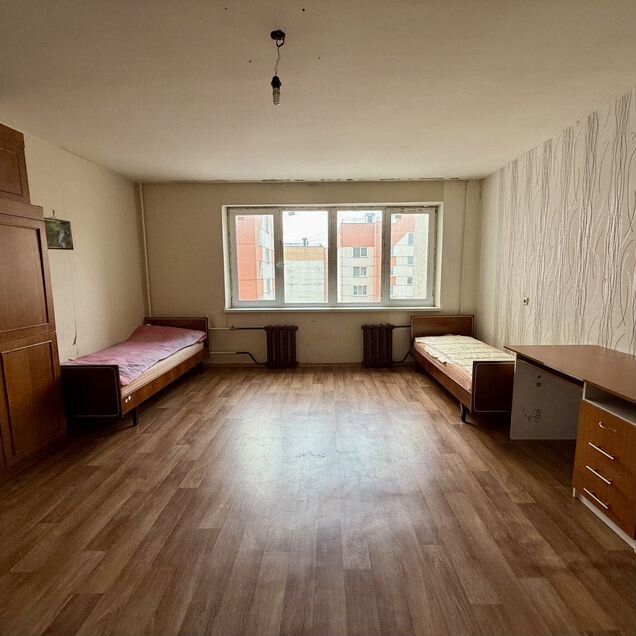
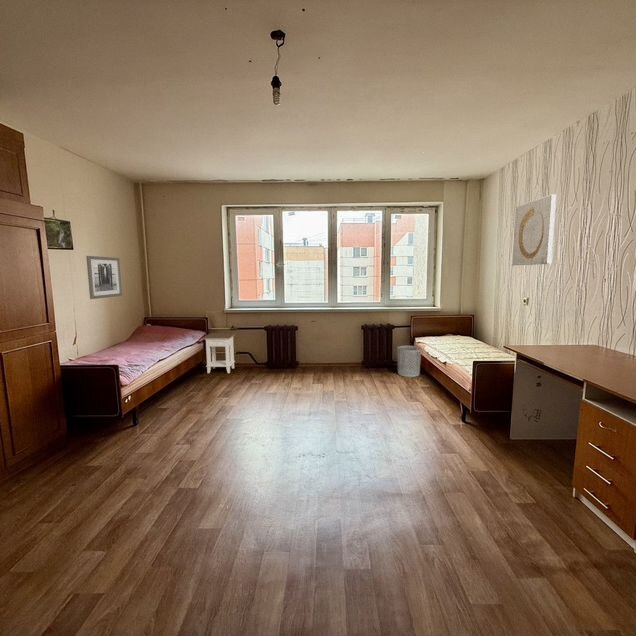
+ nightstand (215, 352)
+ wall art (105, 277)
+ waste bin (409, 361)
+ wall art (532, 233)
